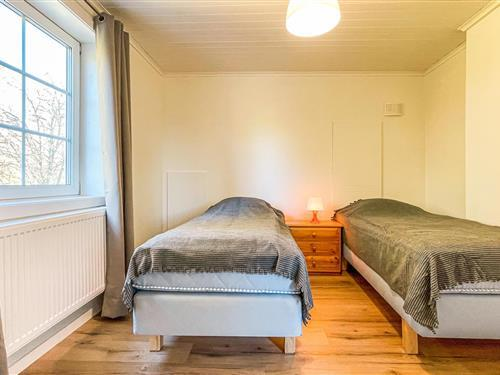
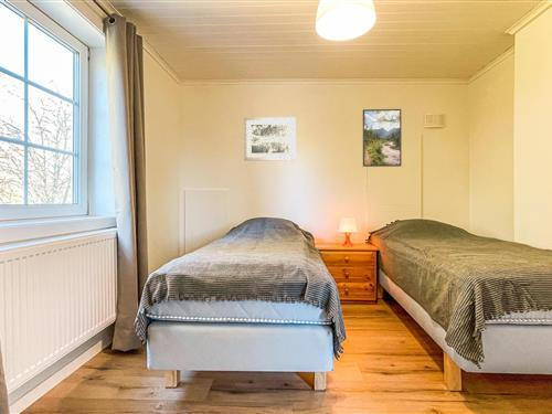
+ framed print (381, 137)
+ wall art (269, 138)
